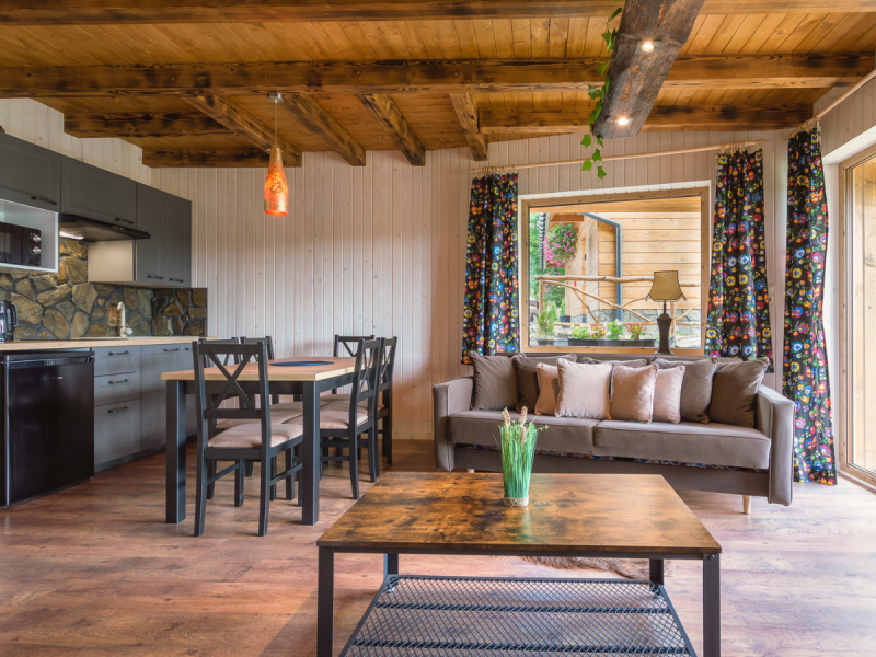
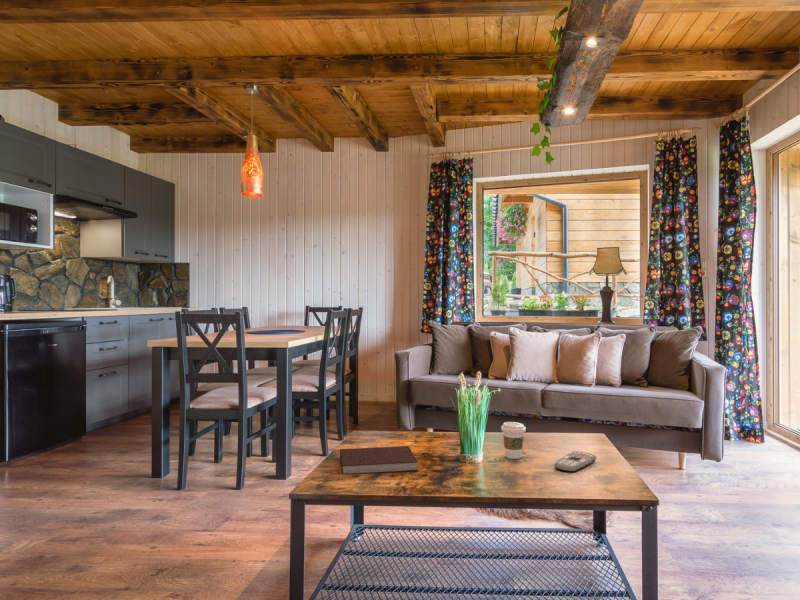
+ coffee cup (513, 440)
+ remote control (574, 461)
+ notebook (377, 459)
